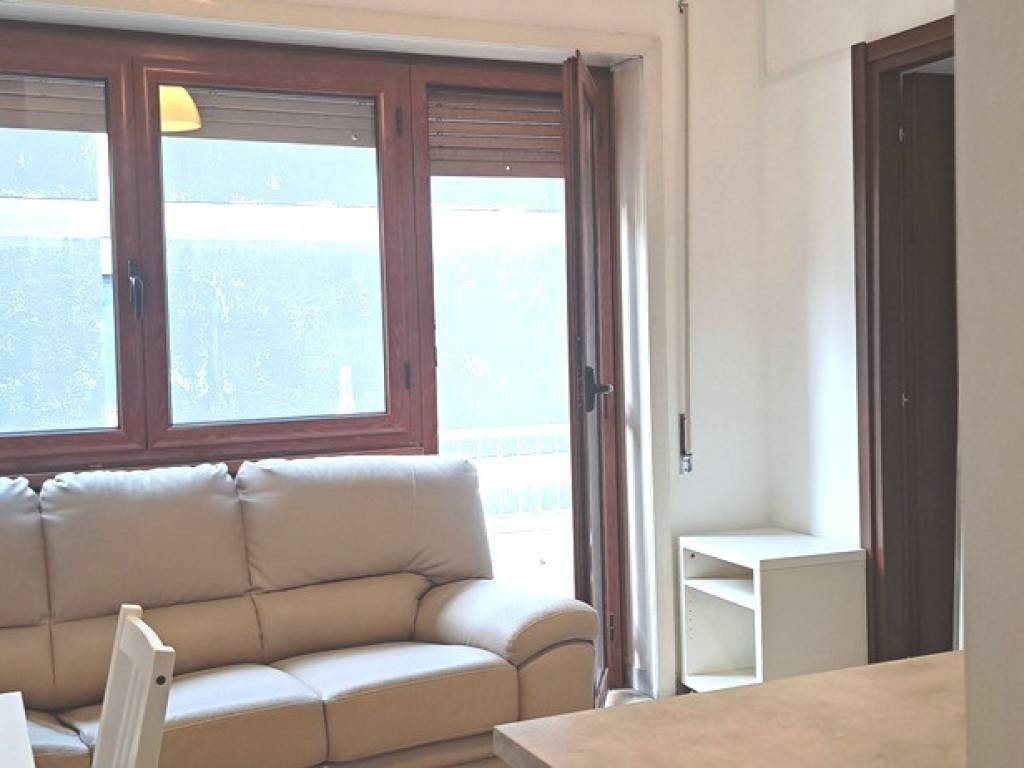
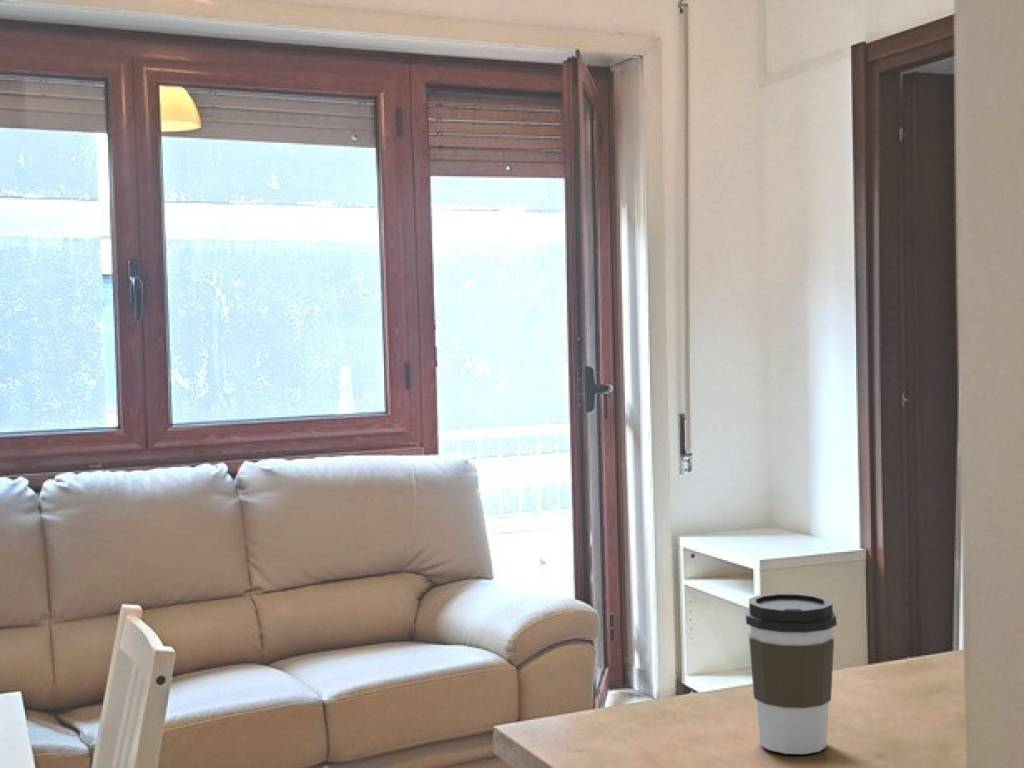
+ coffee cup (791, 672)
